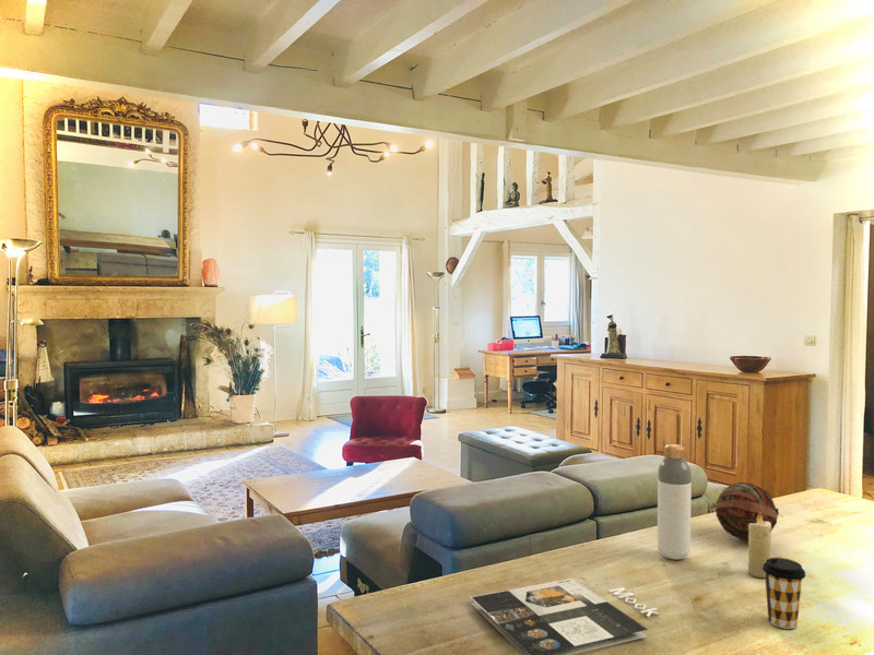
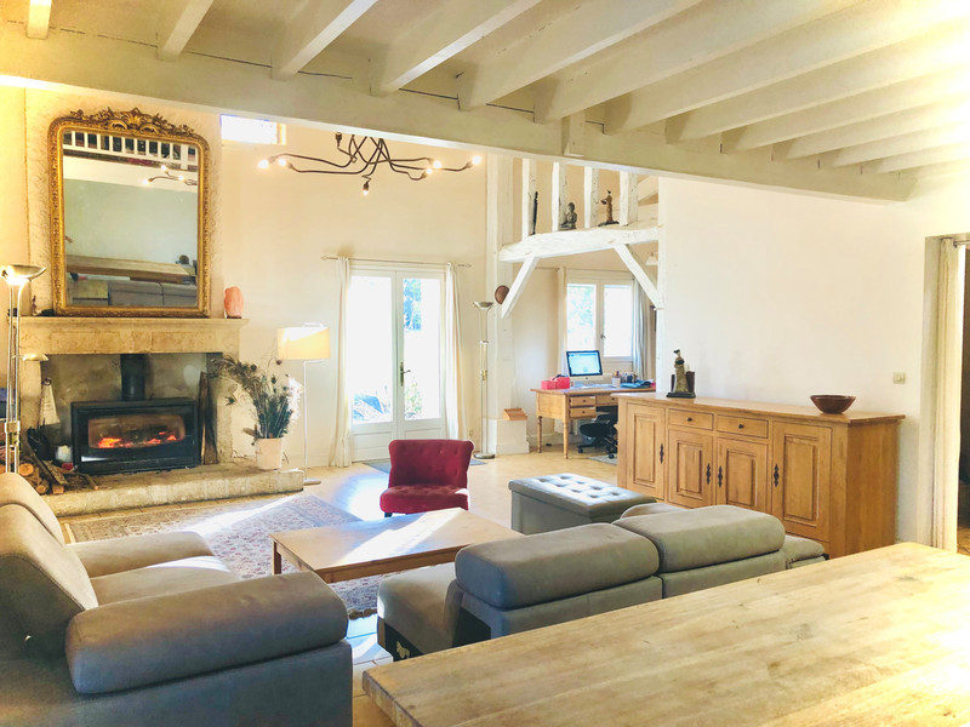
- magazine (574, 611)
- coffee cup (783, 593)
- decorative ball (745, 511)
- candle (758, 543)
- bottle (674, 500)
